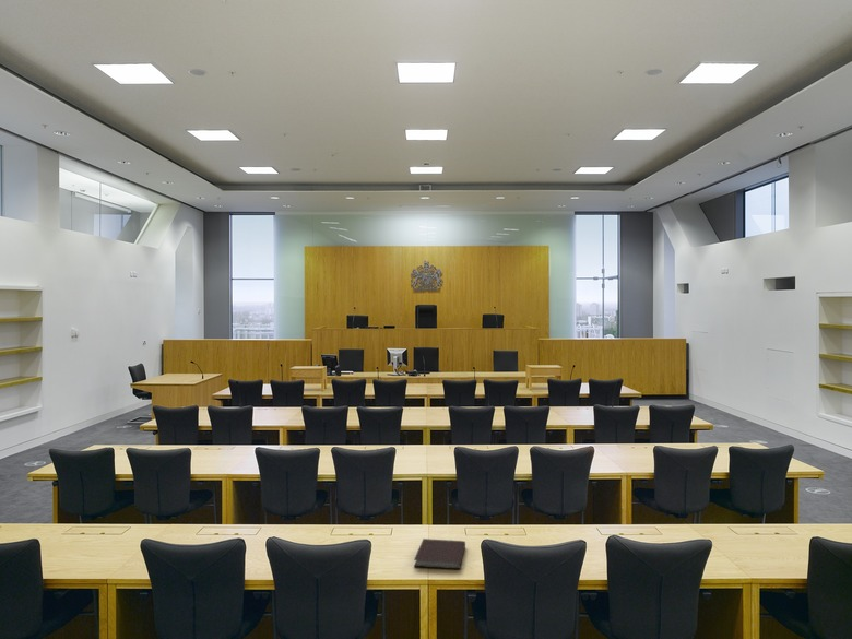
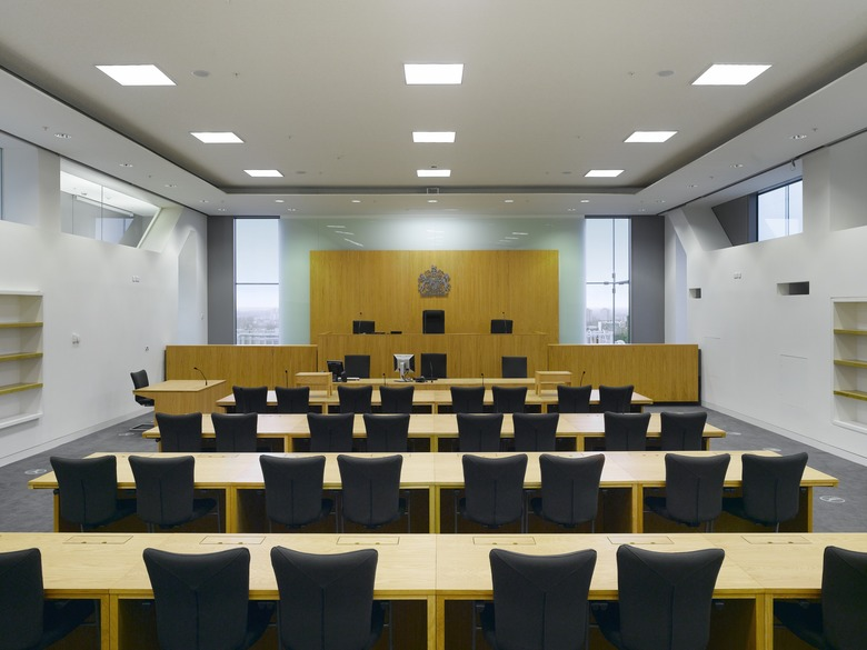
- notebook (440, 553)
